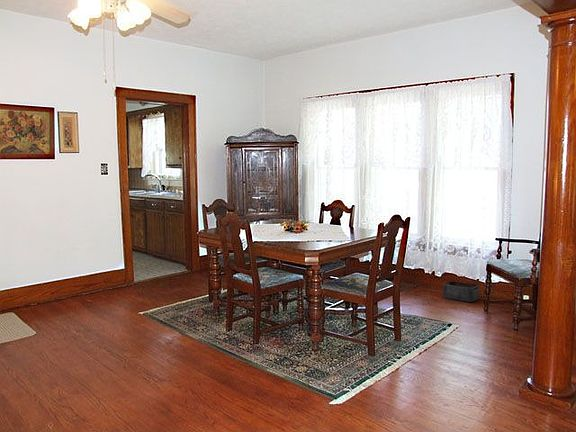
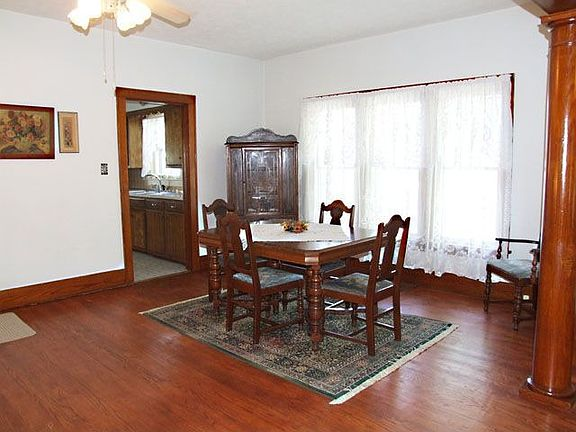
- storage bin (460, 291)
